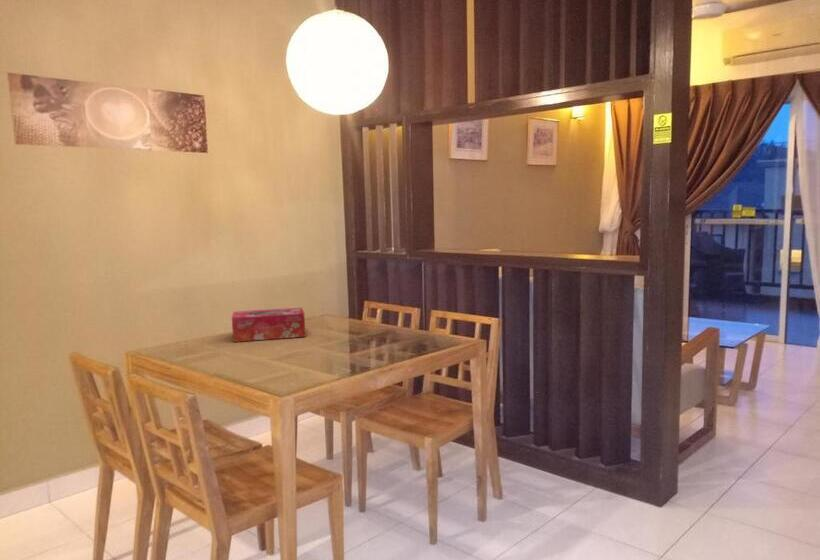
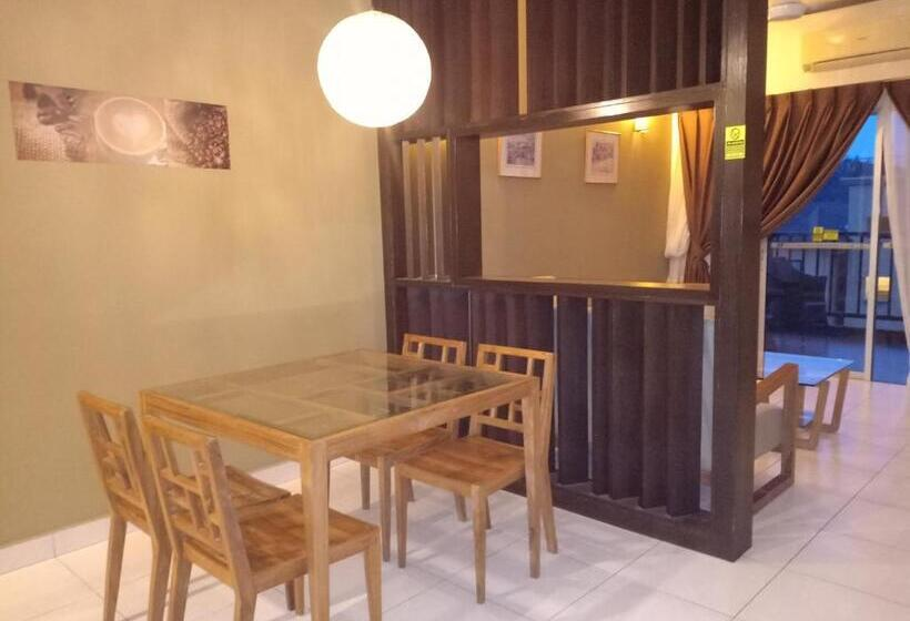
- tissue box (268, 324)
